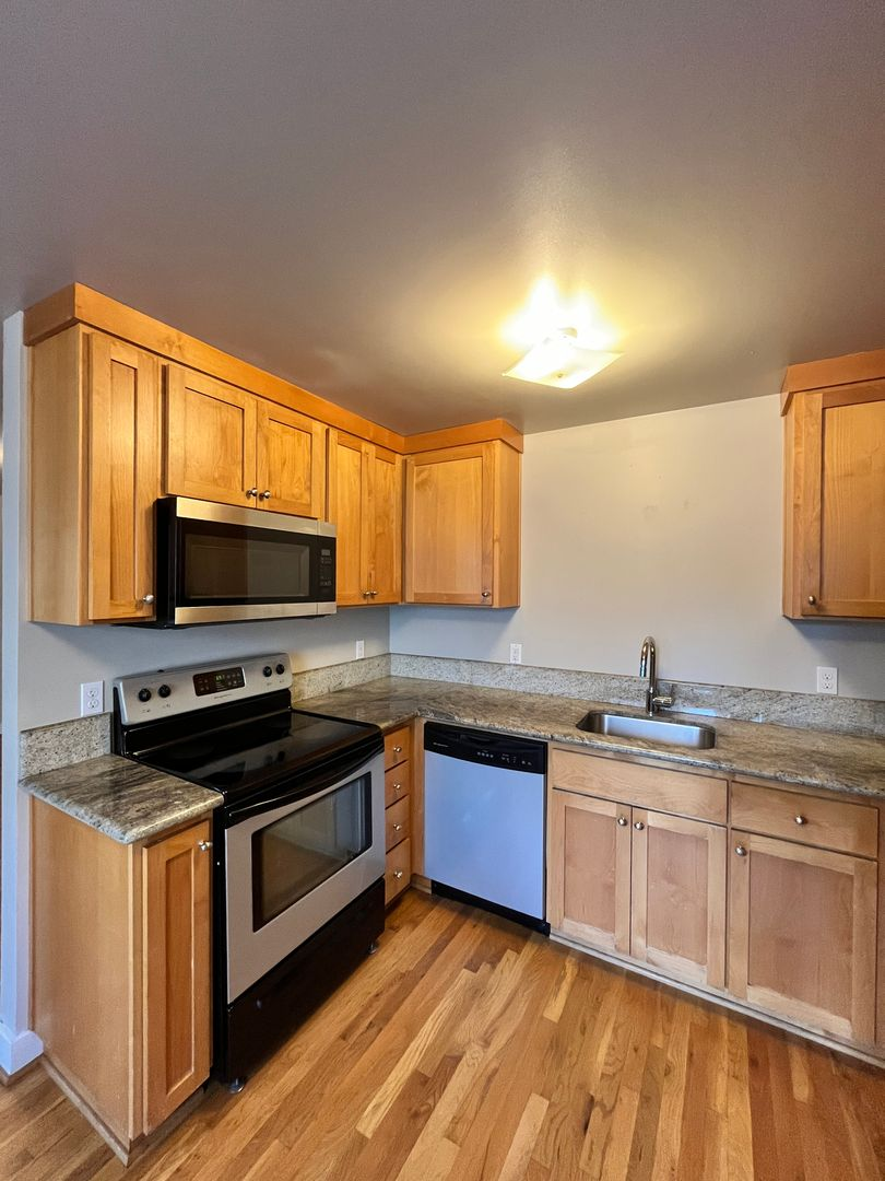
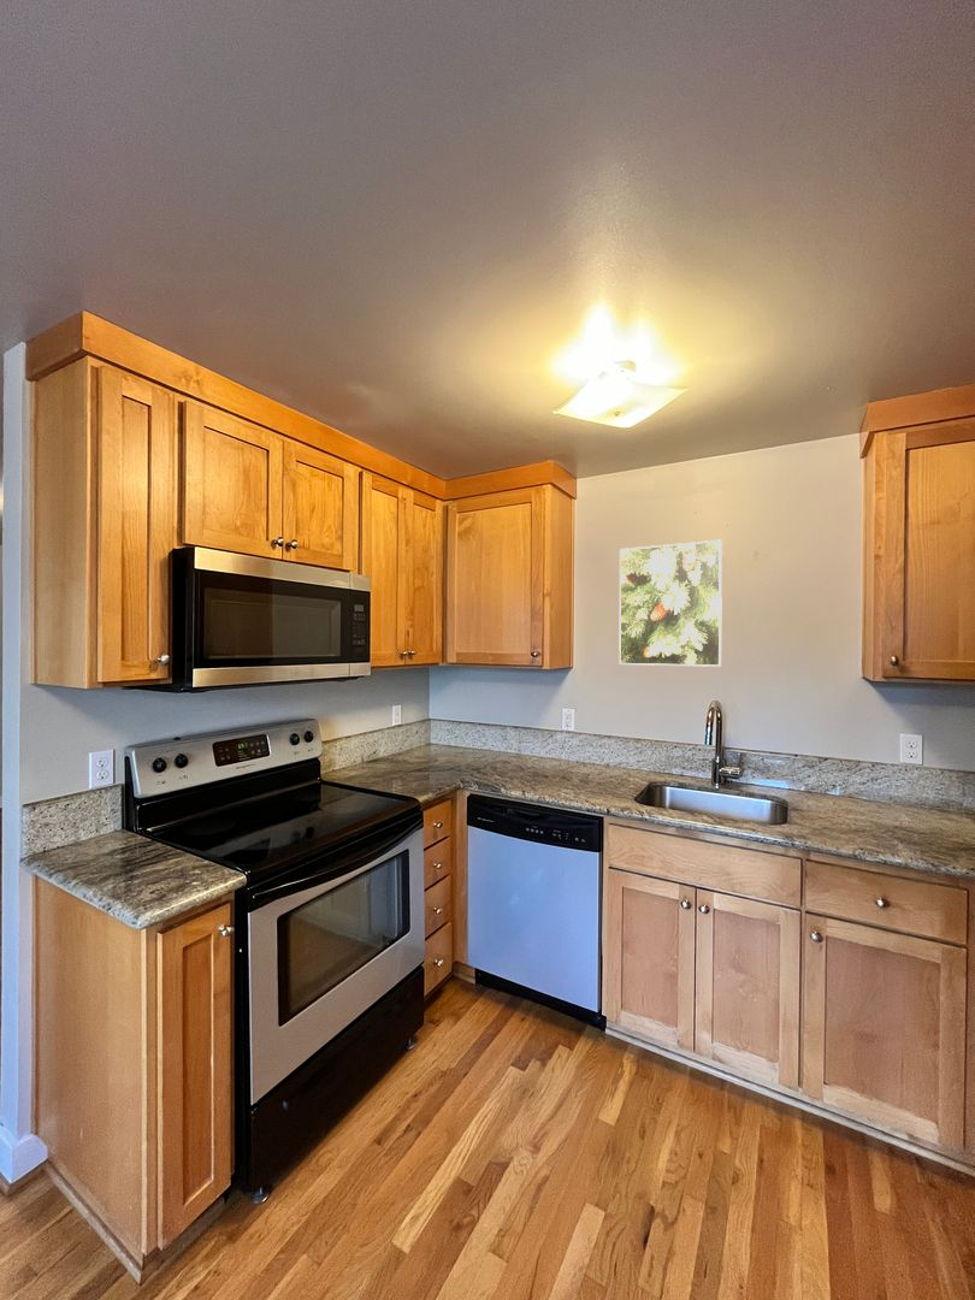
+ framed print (668, 604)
